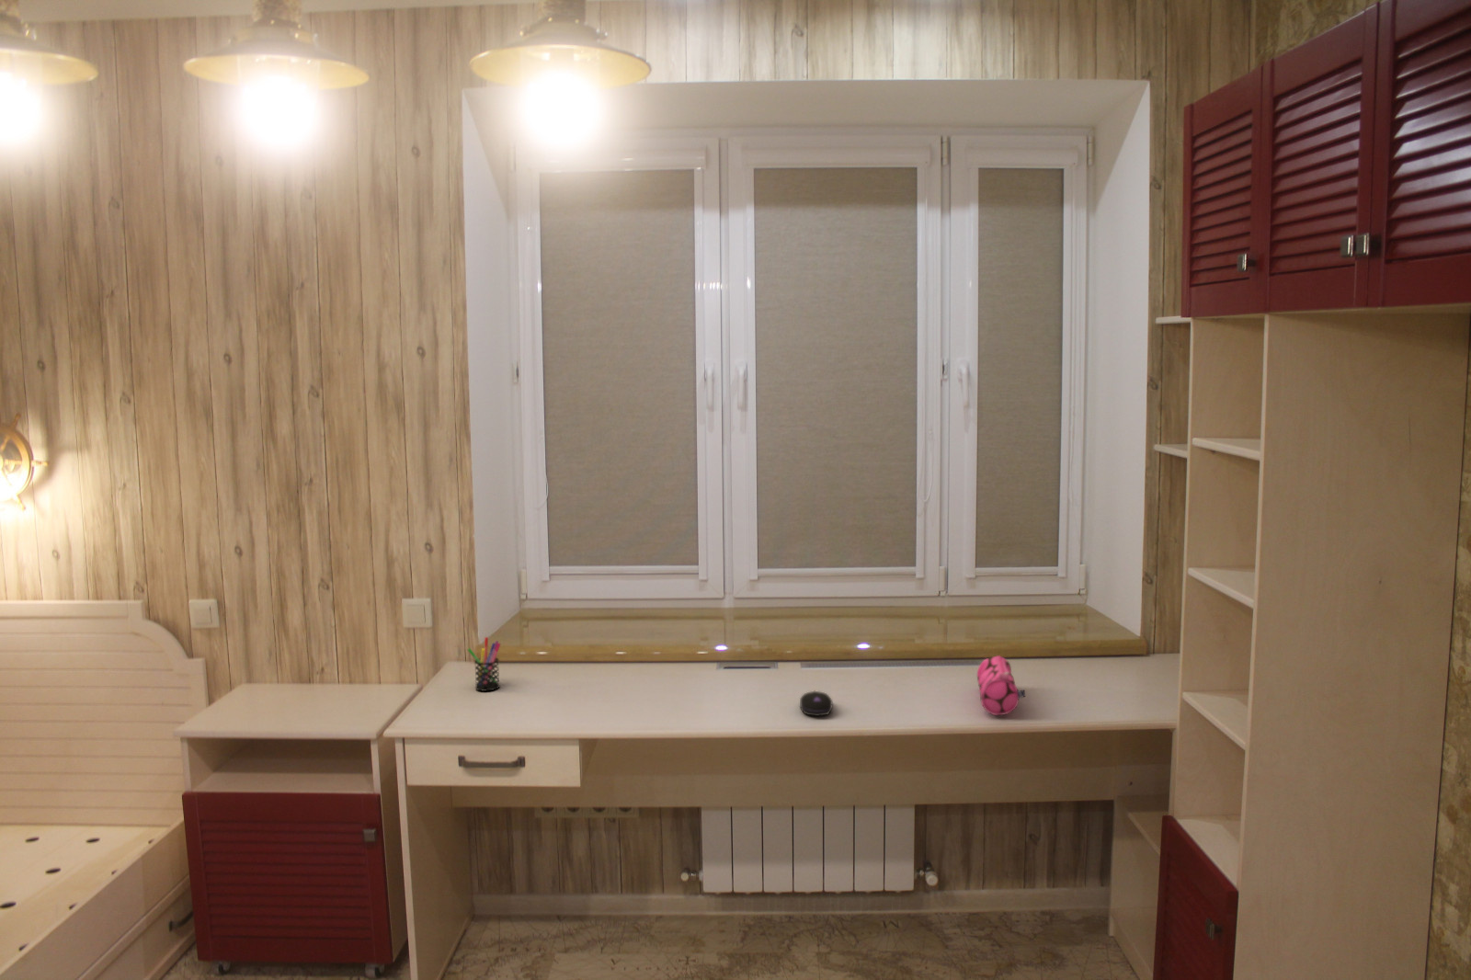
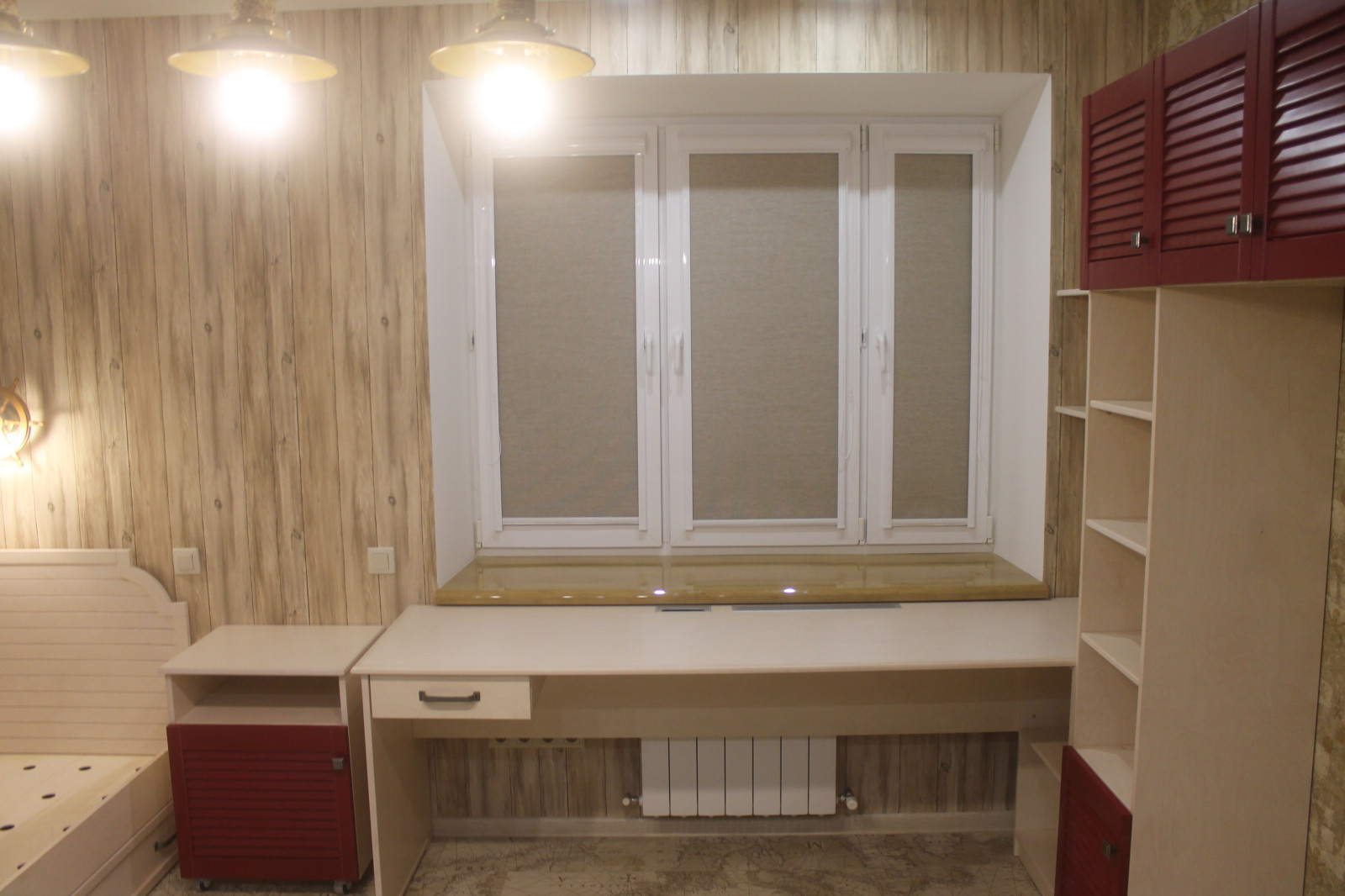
- computer mouse (816, 700)
- pencil case (997, 682)
- pen holder (483, 663)
